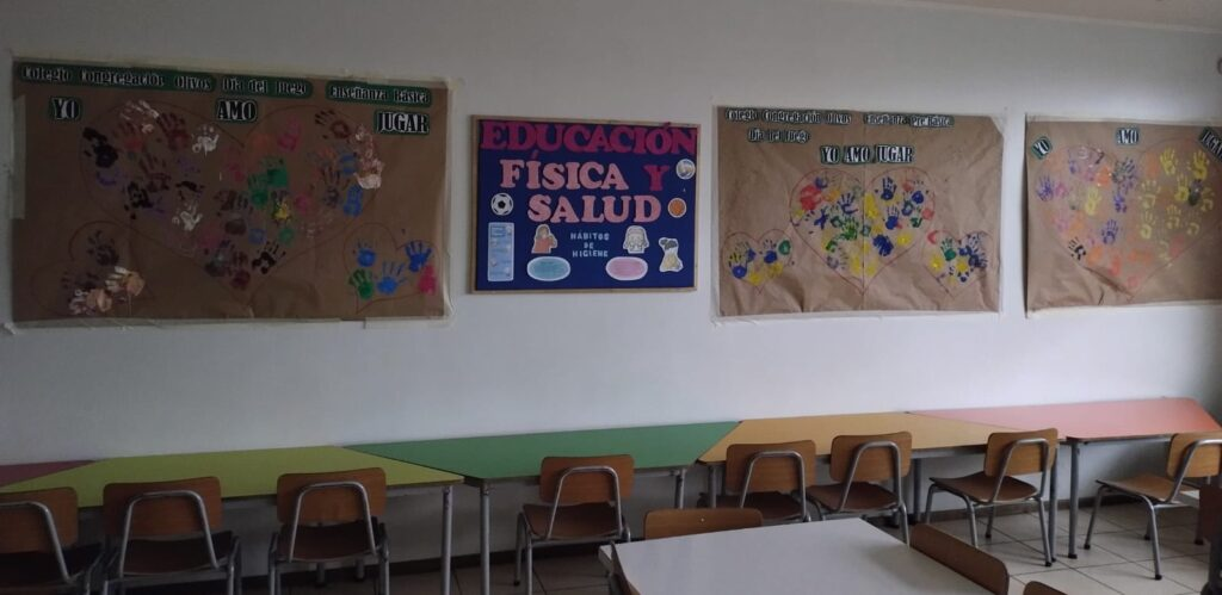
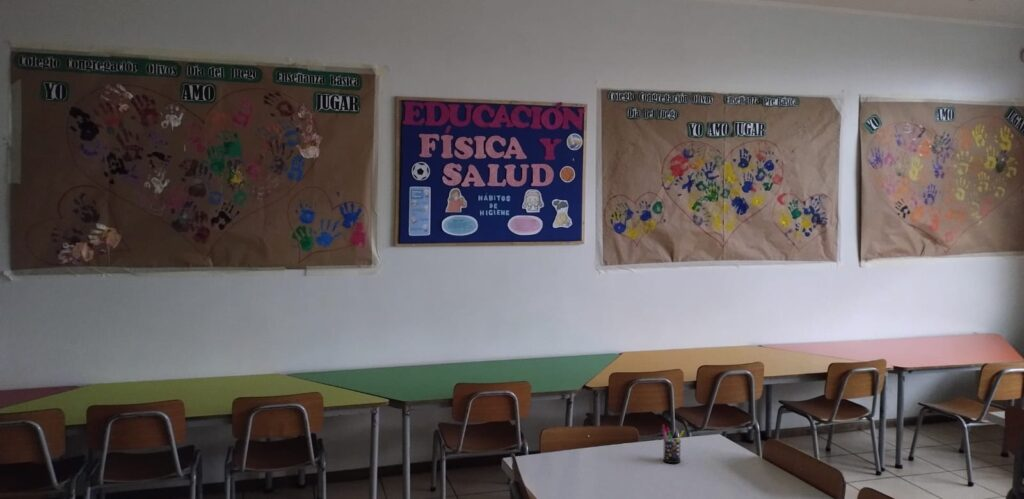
+ pen holder (670, 443)
